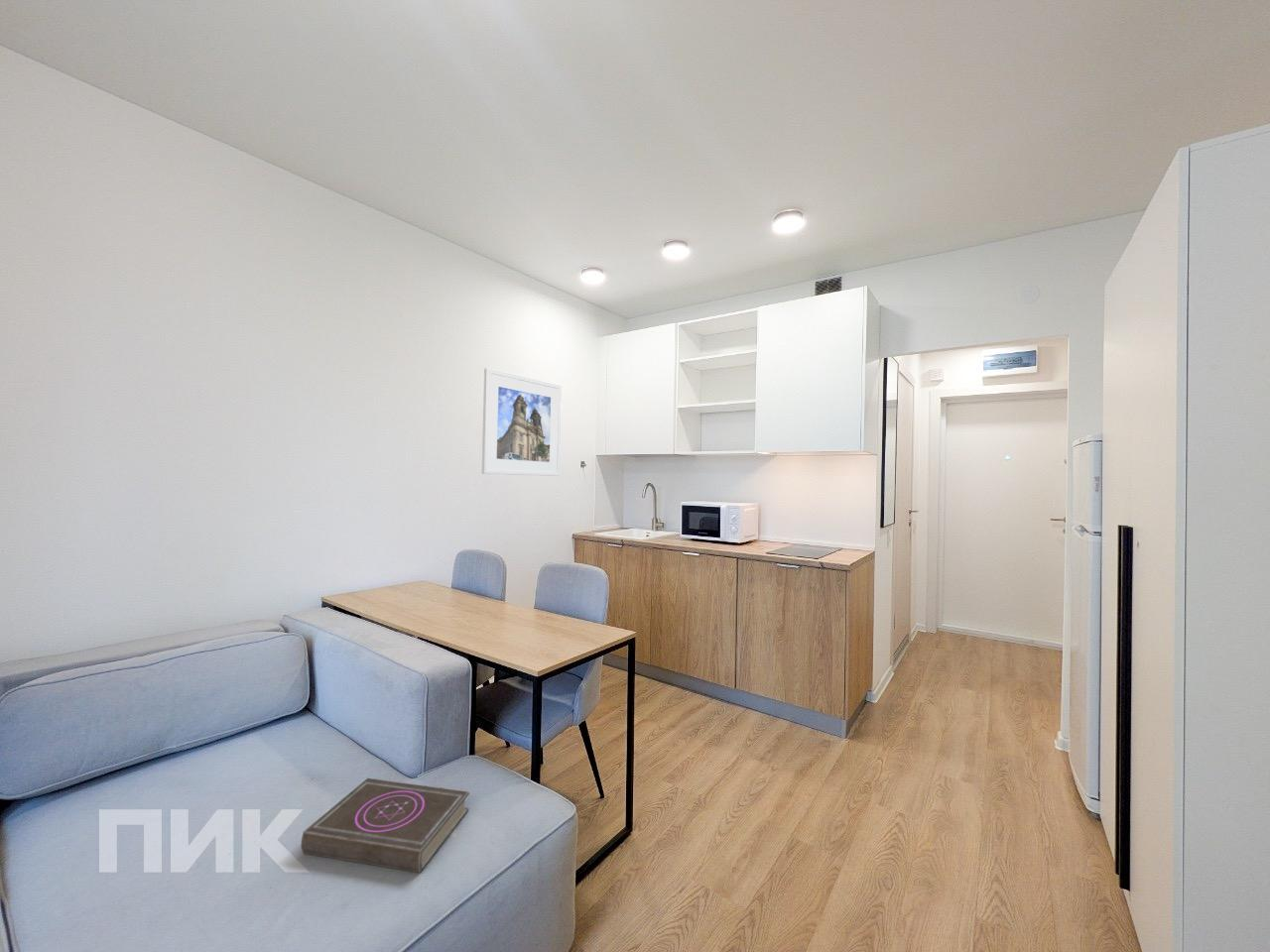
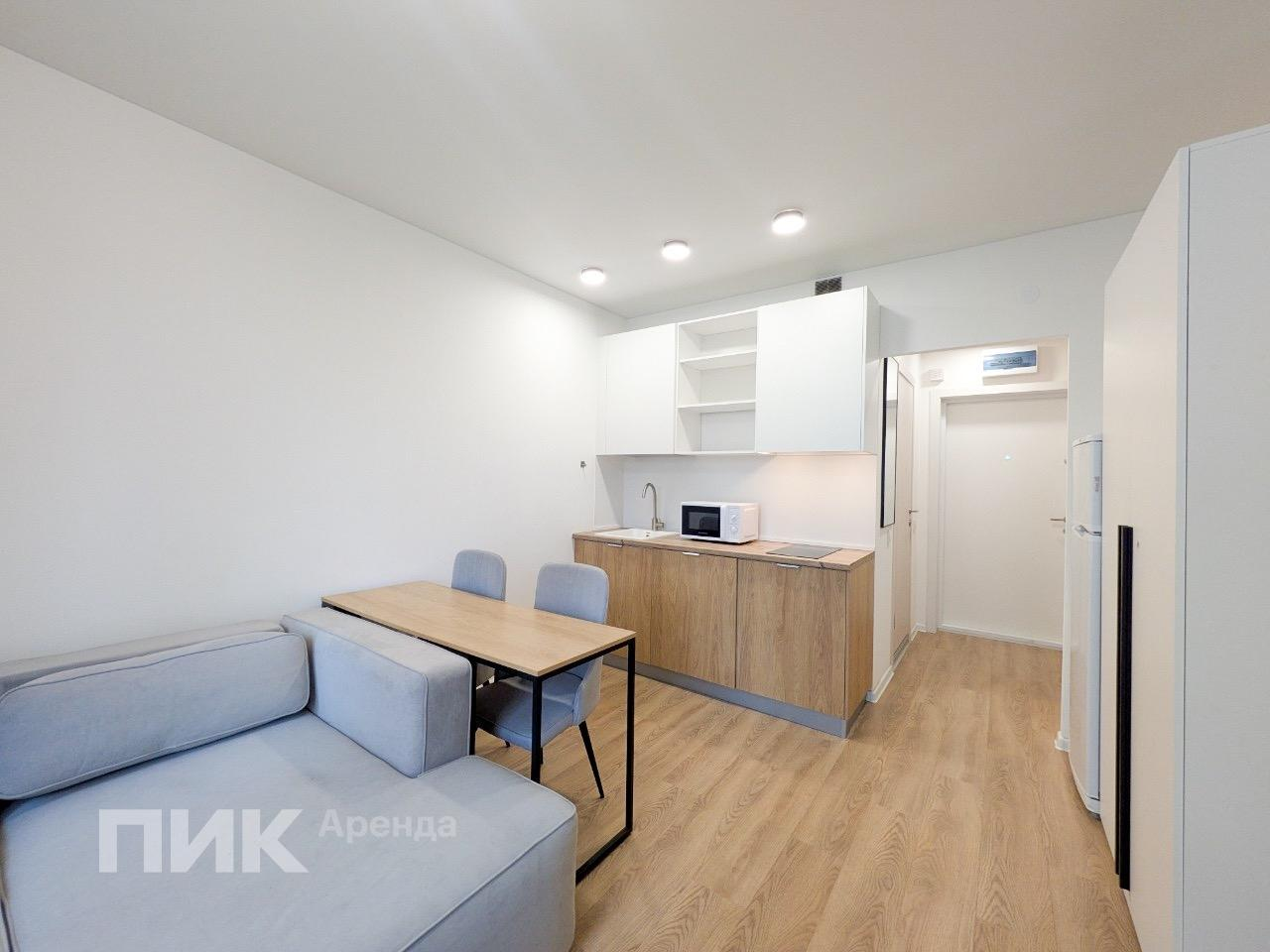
- book (390, 820)
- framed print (524, 425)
